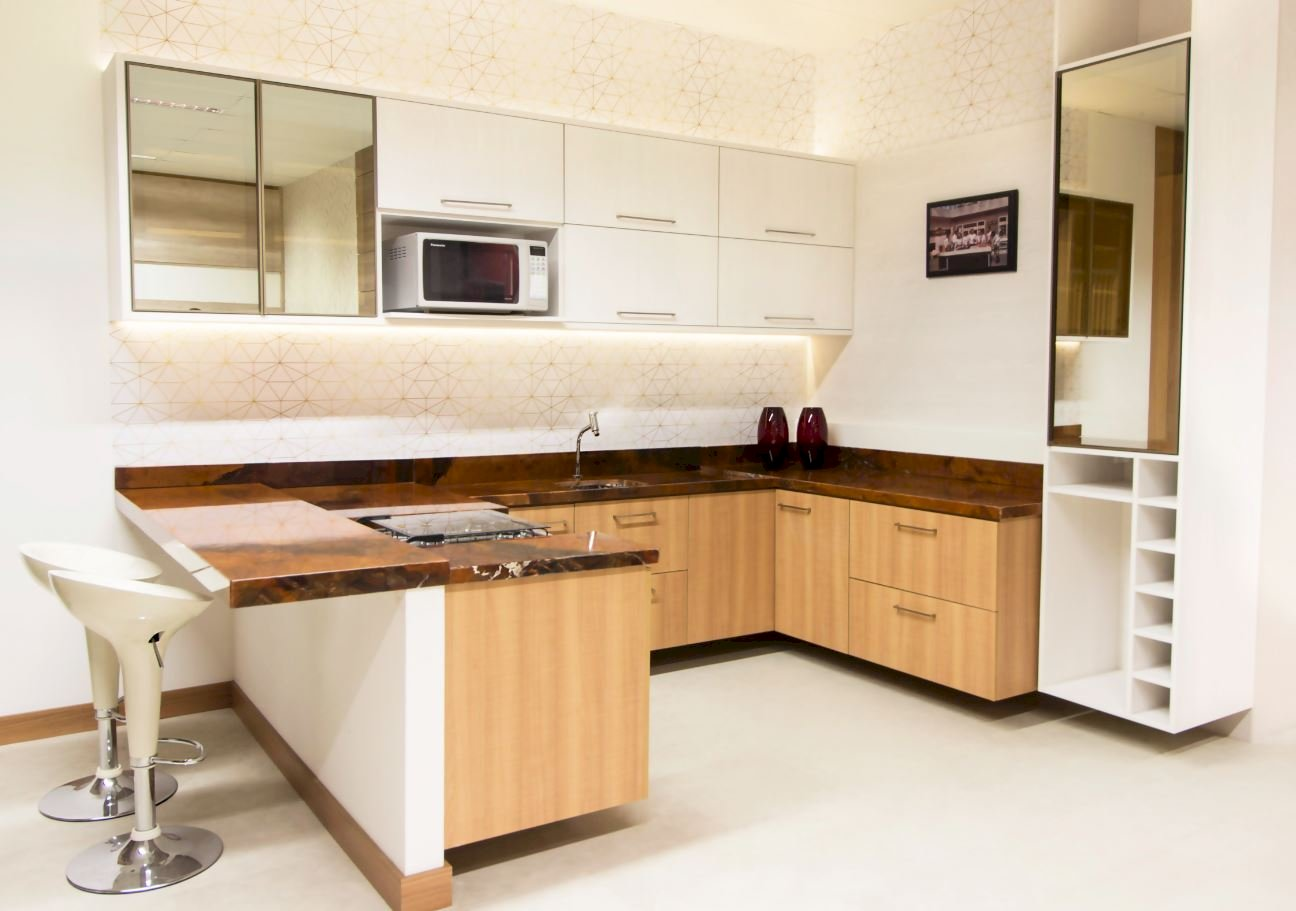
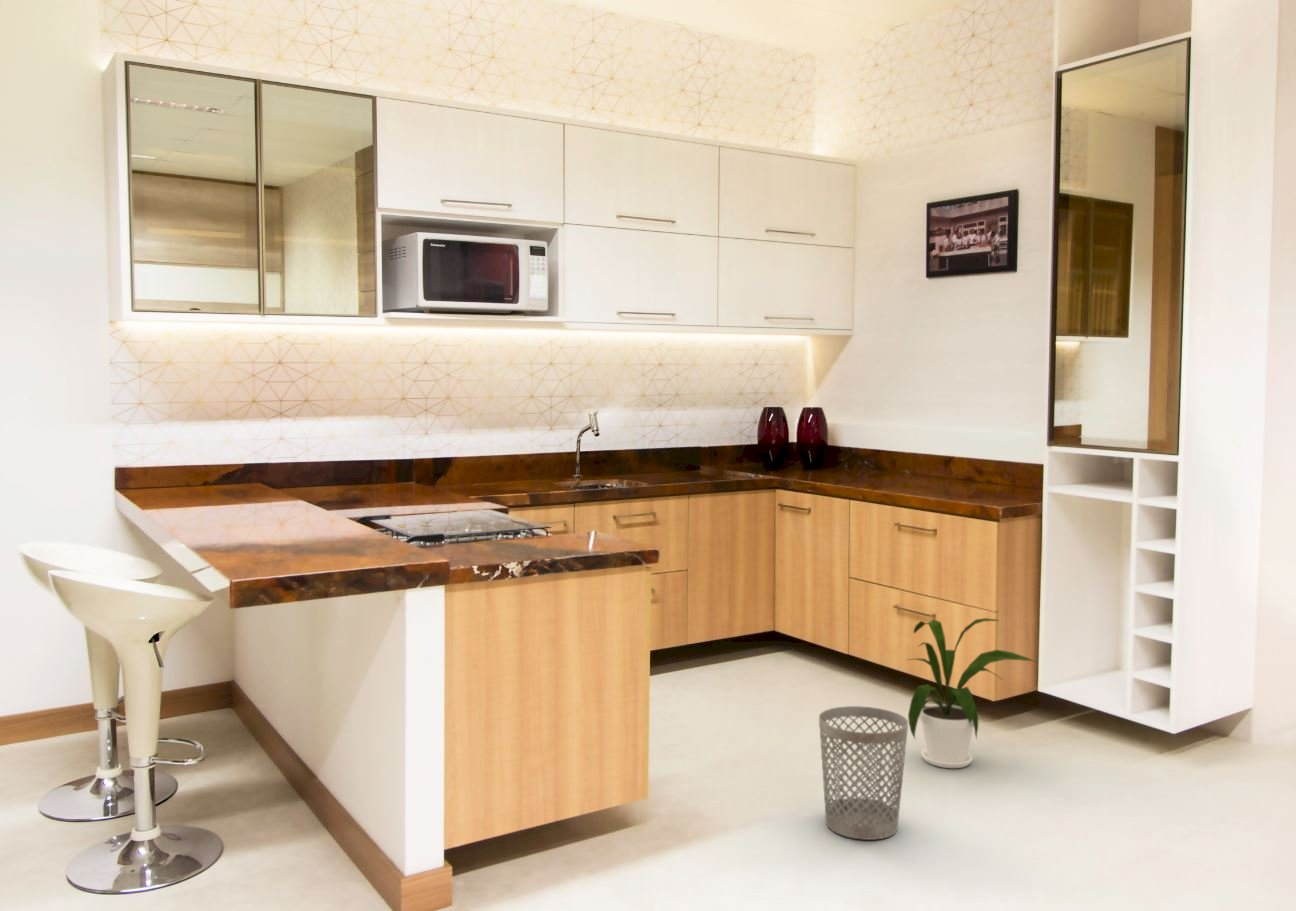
+ house plant (953, 688)
+ wastebasket (862, 772)
